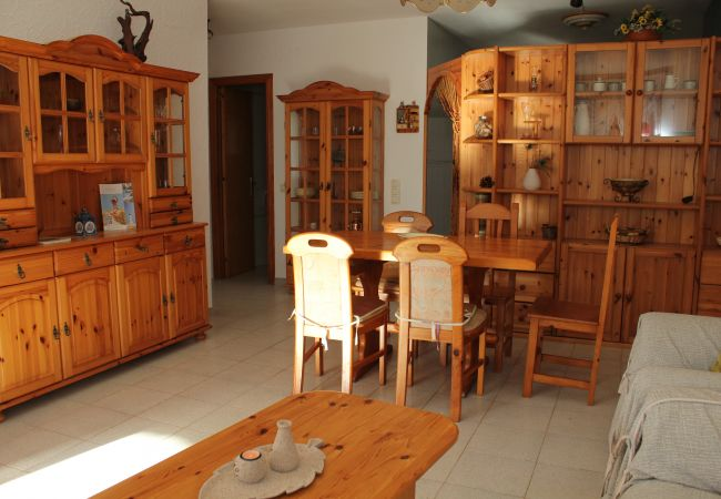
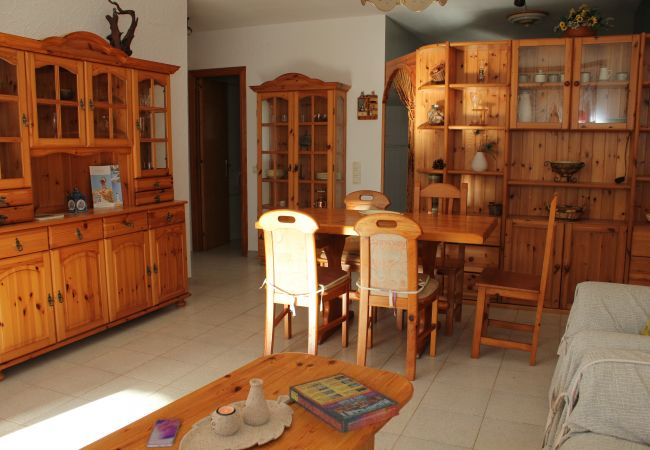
+ smartphone (164, 432)
+ game compilation box (342, 400)
